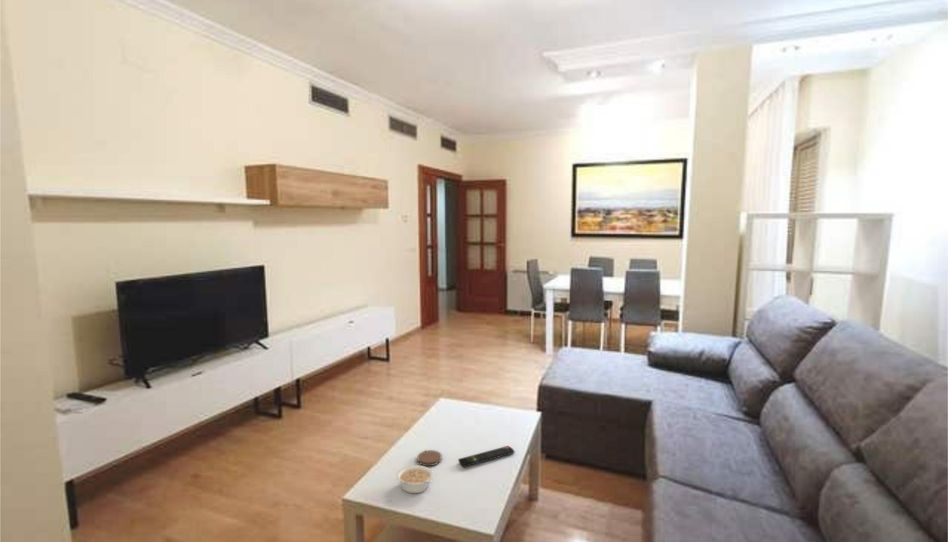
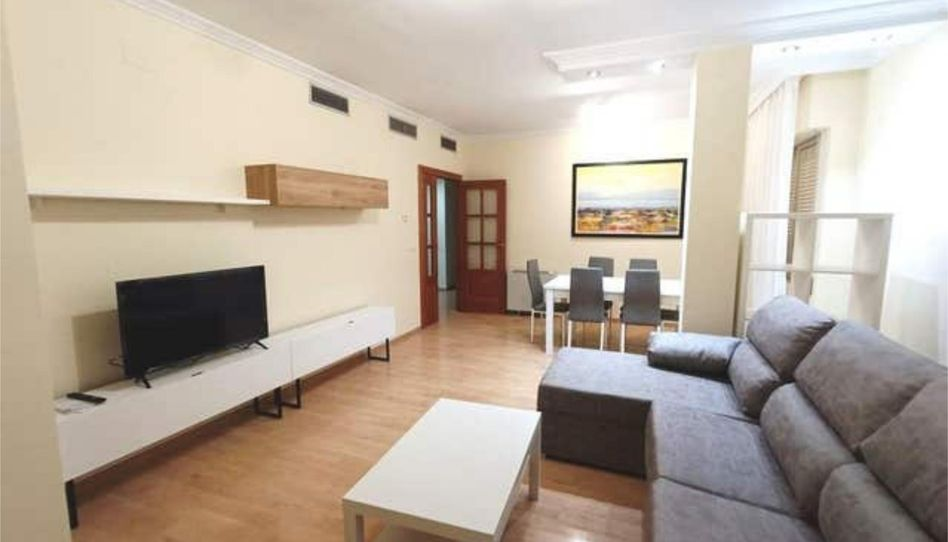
- remote control (487, 456)
- legume (416, 479)
- coaster (429, 457)
